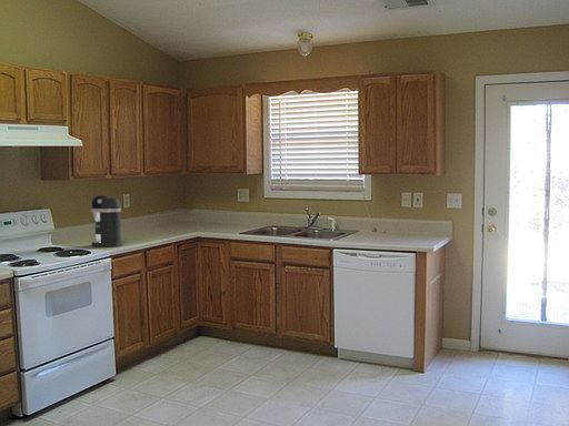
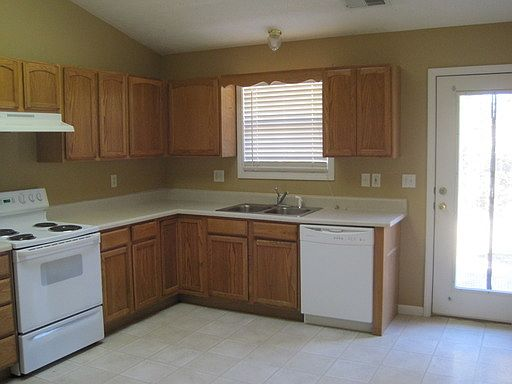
- coffee maker (106, 220)
